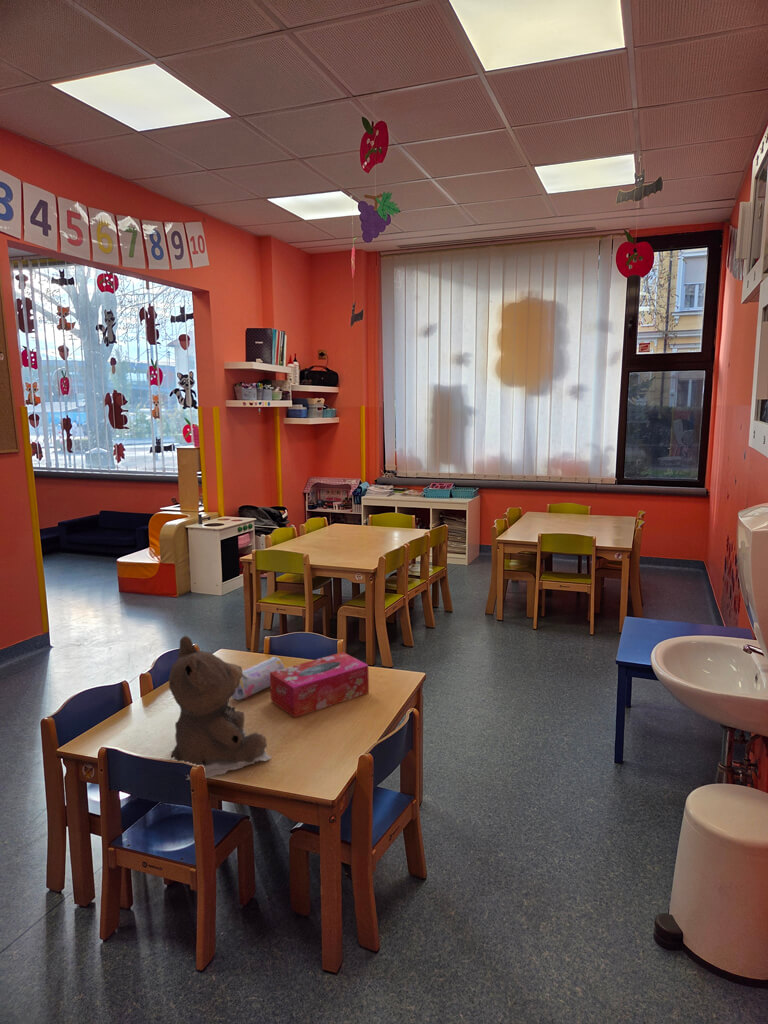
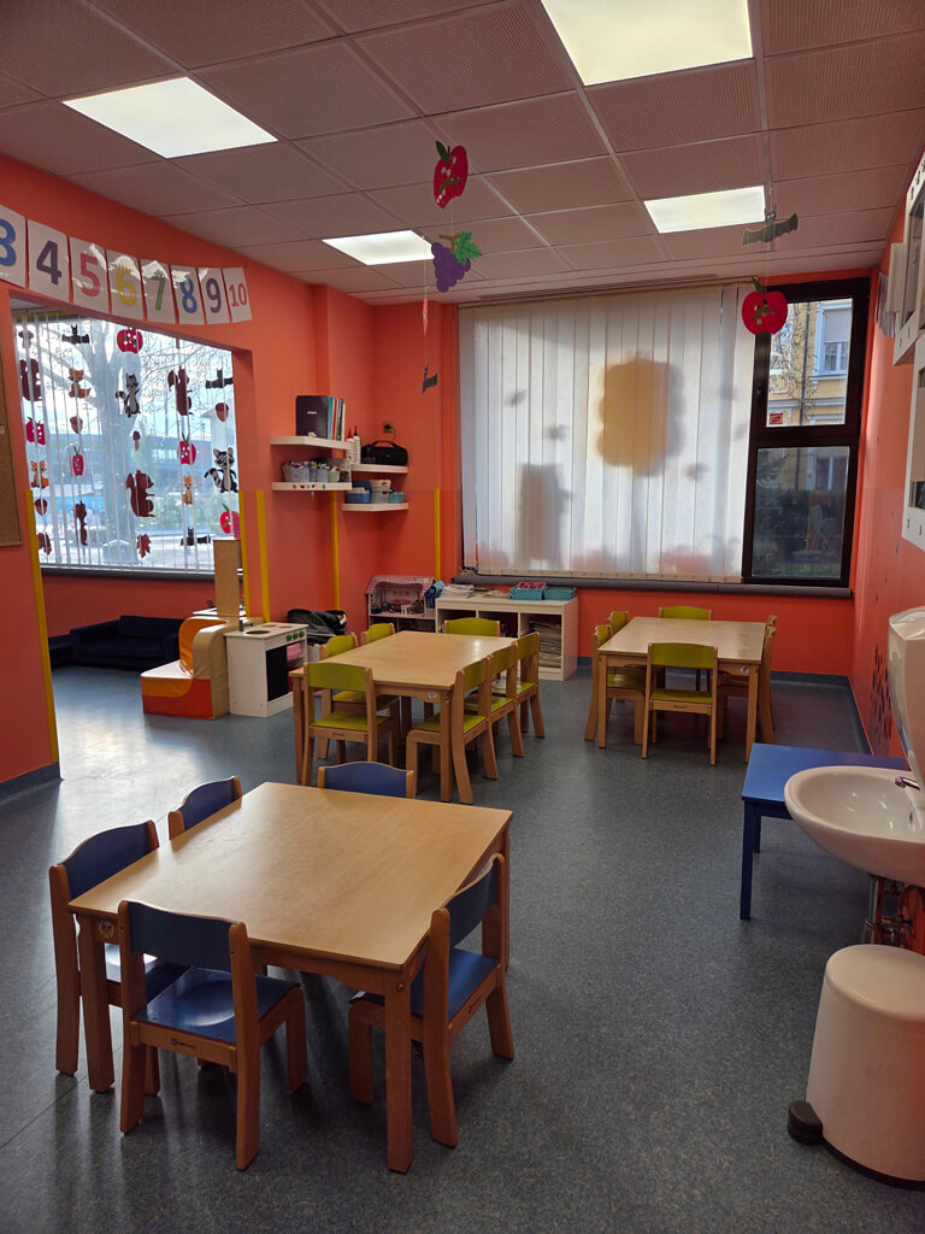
- tissue box (320, 682)
- teddy bear (212, 695)
- pencil case (255, 677)
